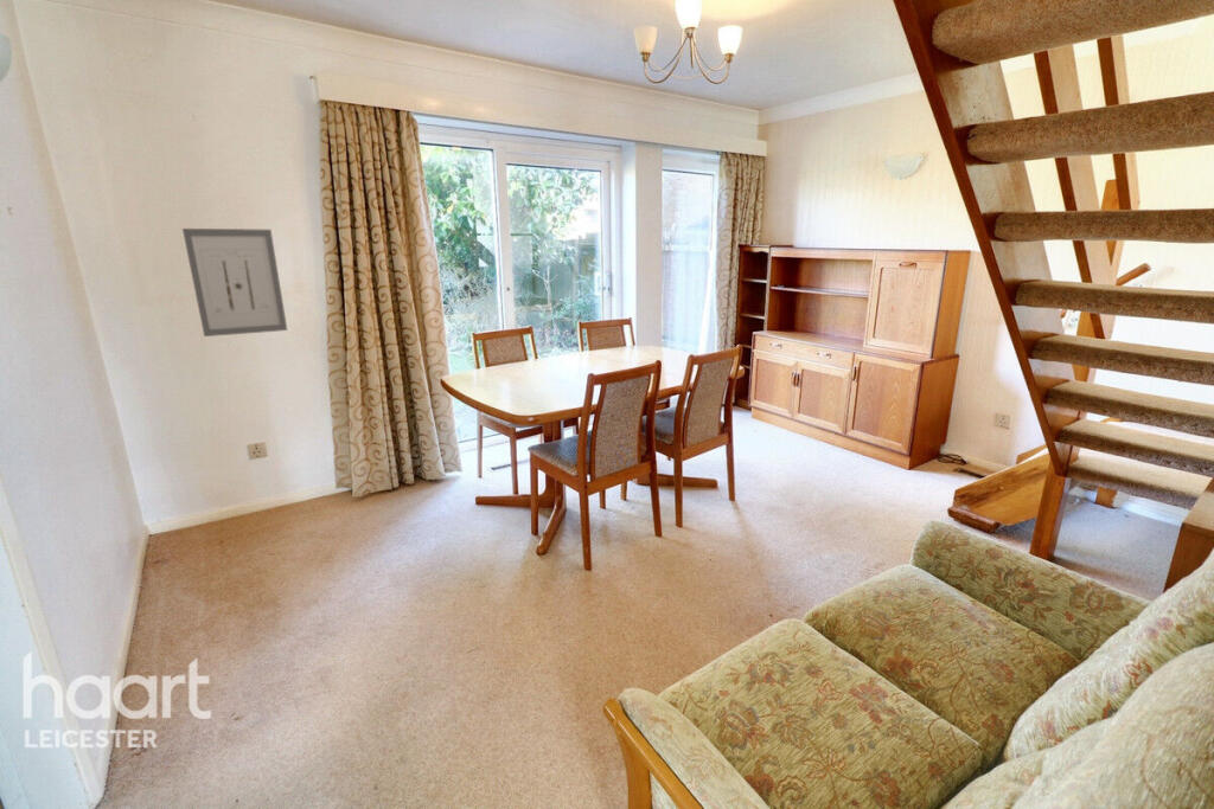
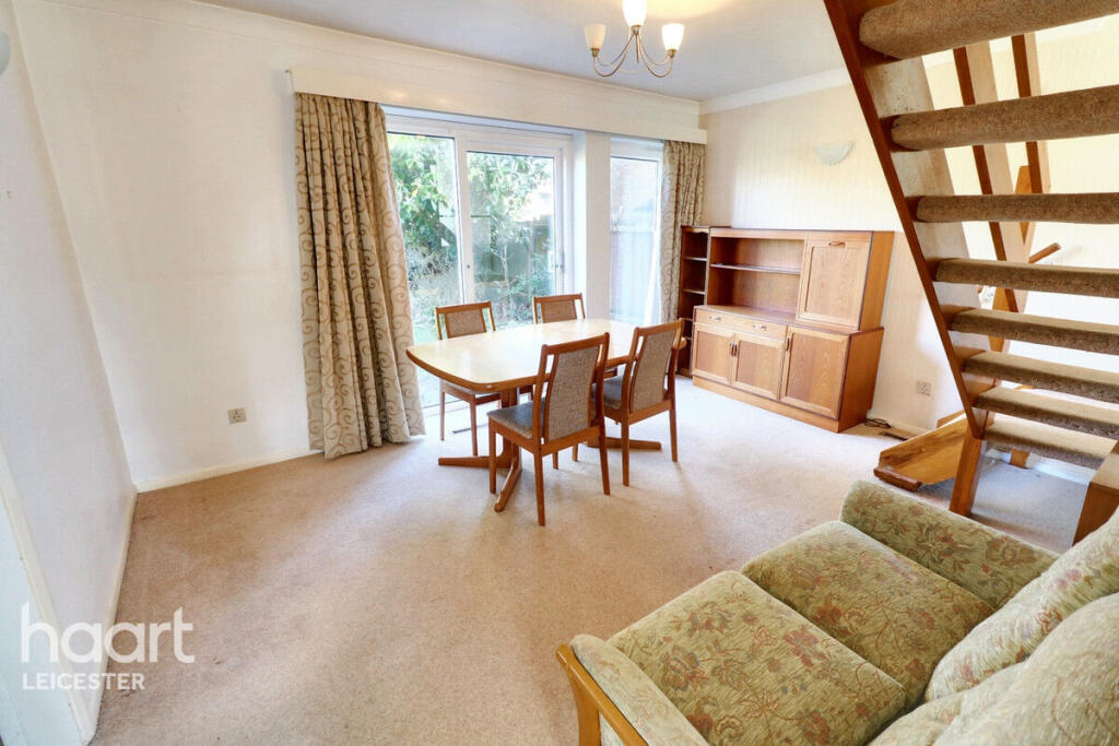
- wall art (237, 282)
